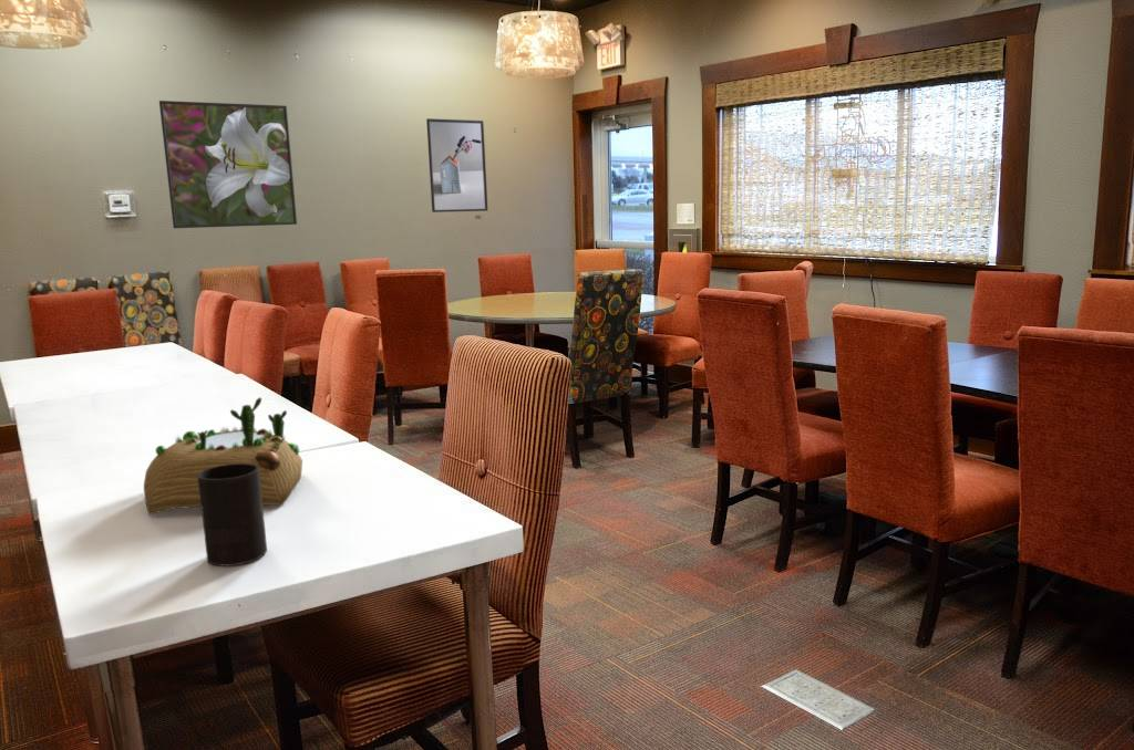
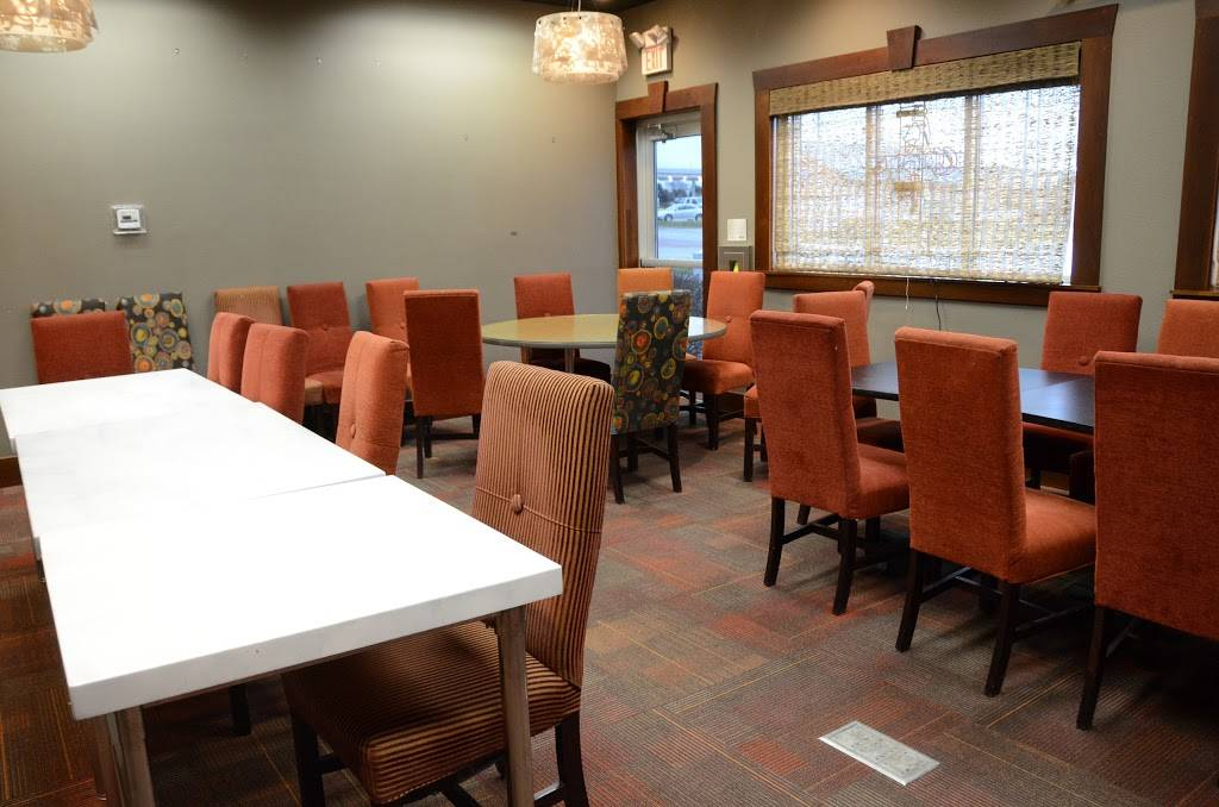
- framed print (457, 166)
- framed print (230, 165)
- succulent planter (221, 446)
- cup (233, 513)
